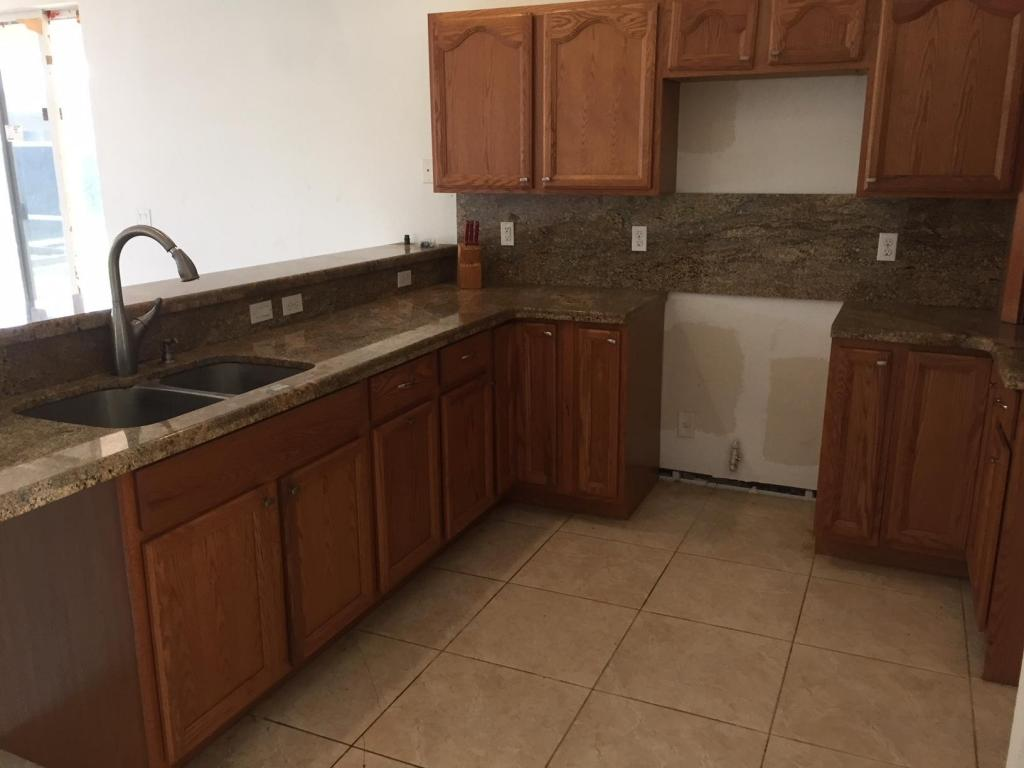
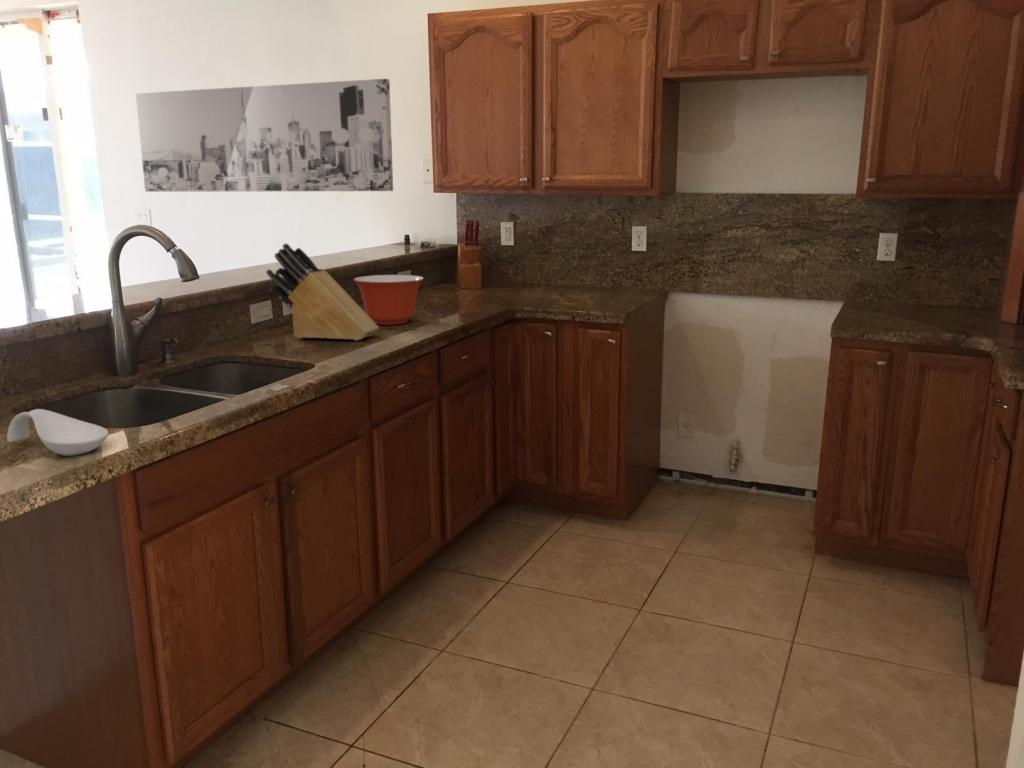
+ wall art (258, 139)
+ spoon rest (53, 431)
+ knife block (321, 290)
+ mixing bowl (389, 300)
